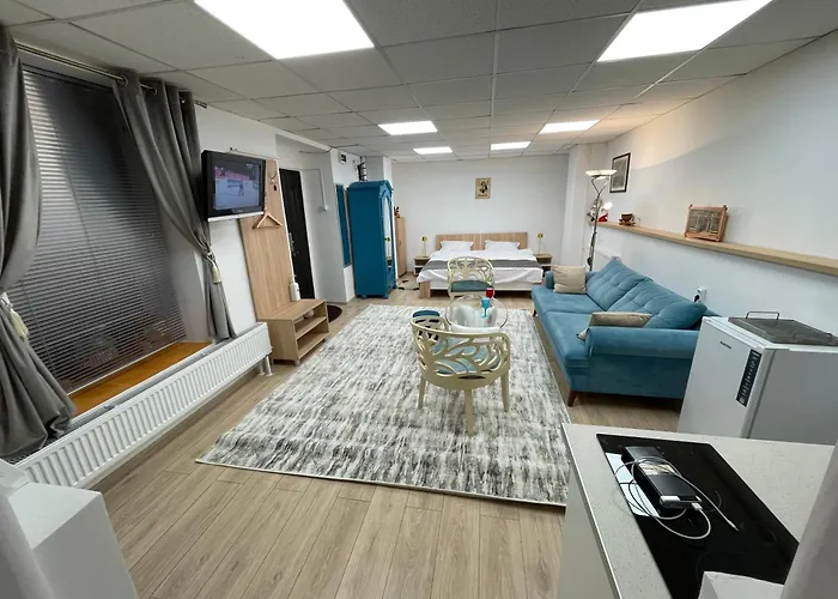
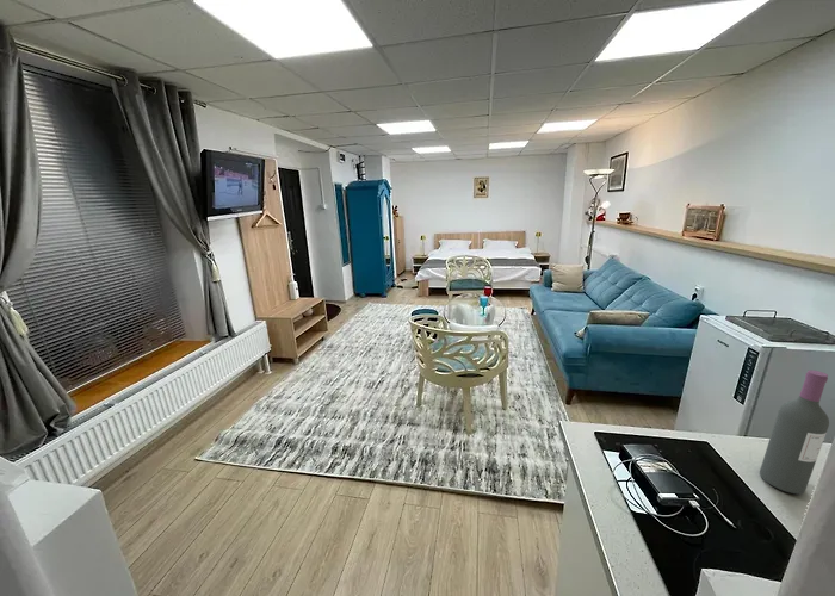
+ wine bottle (798, 430)
